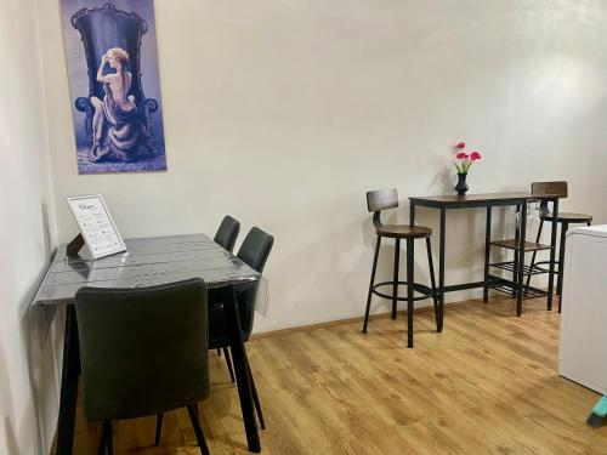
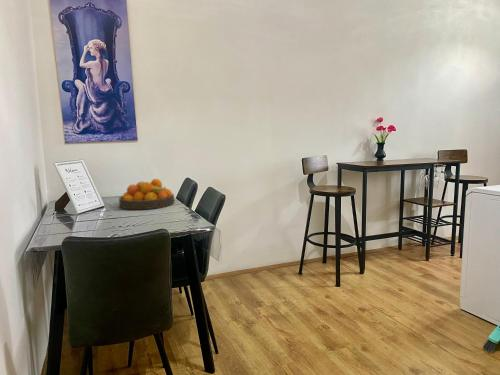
+ fruit bowl (146, 192)
